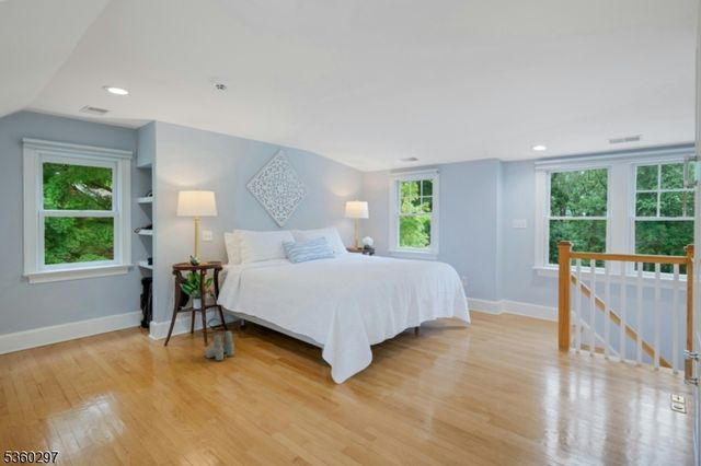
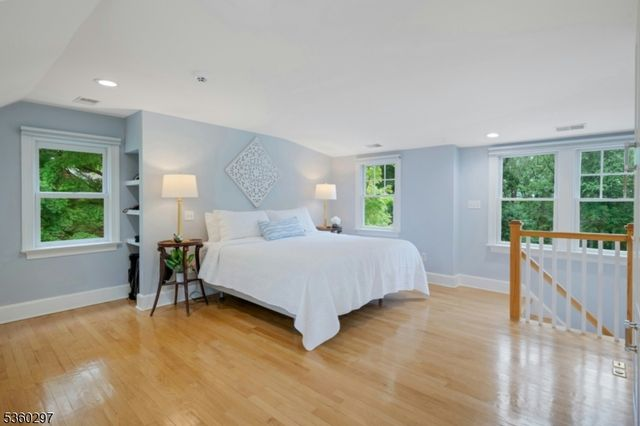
- boots (219, 343)
